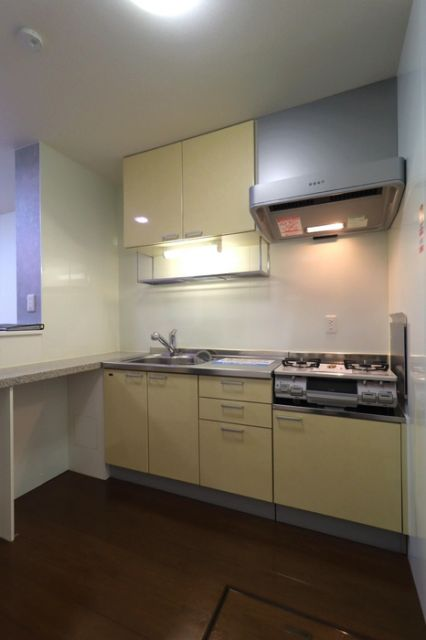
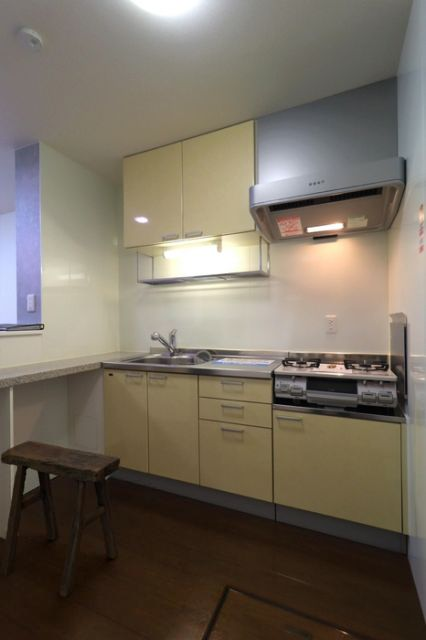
+ stool (54, 507)
